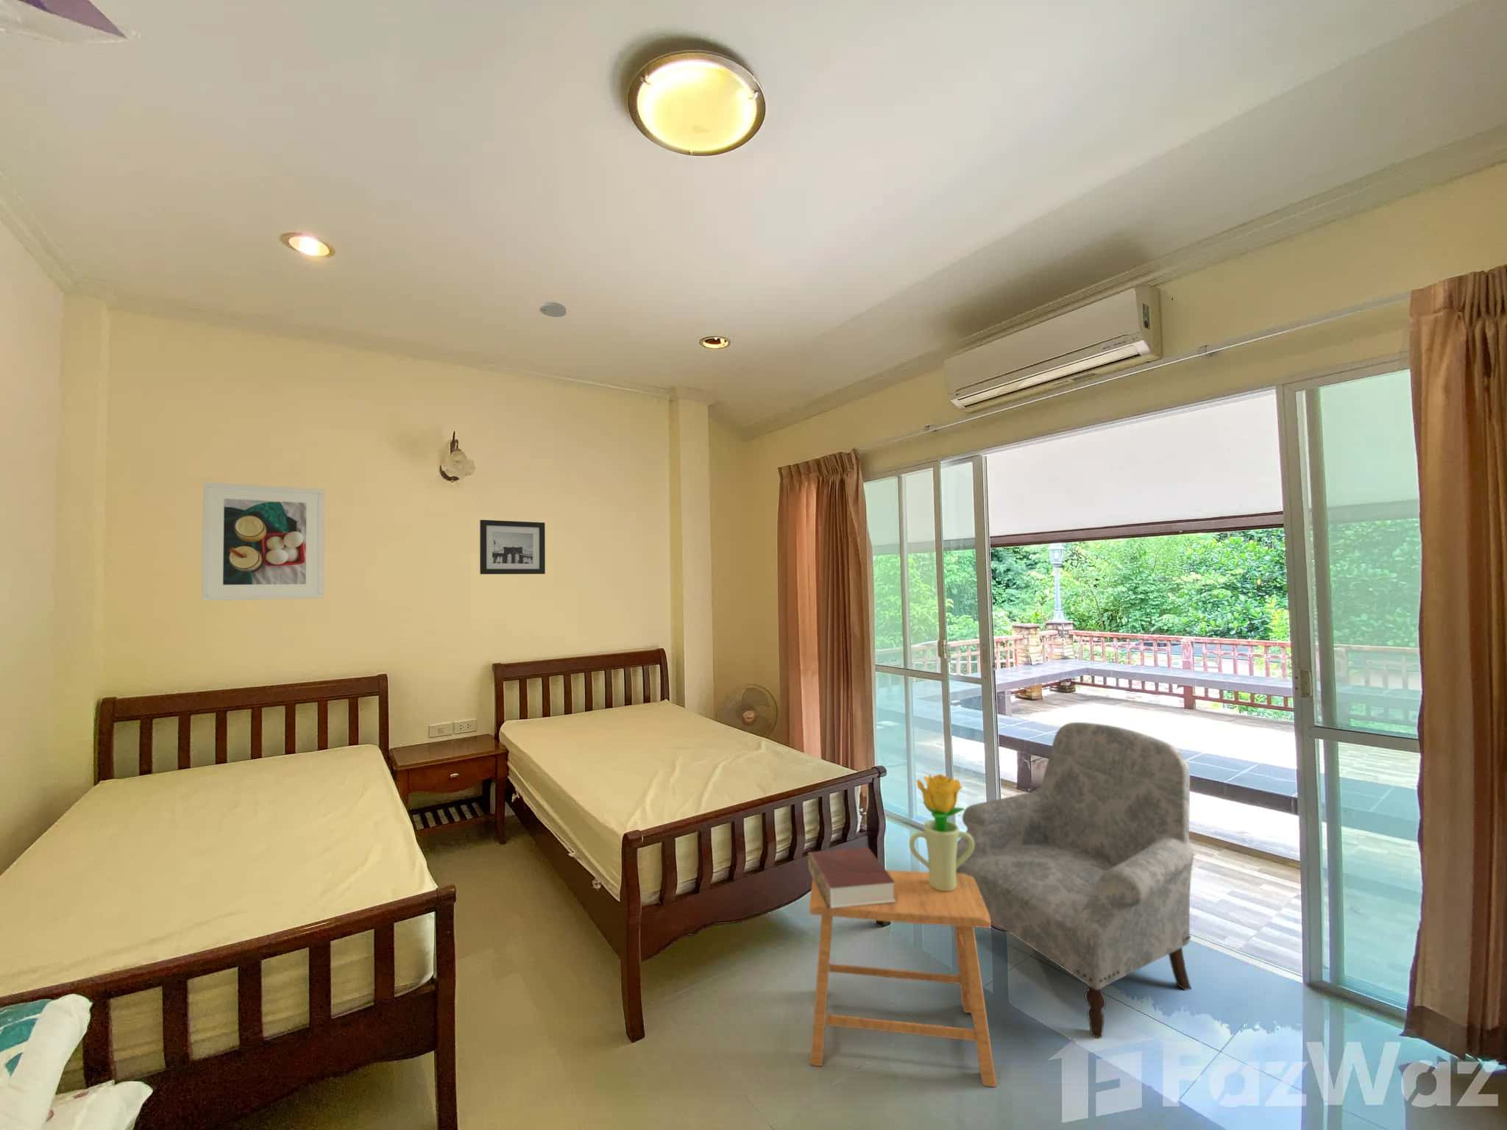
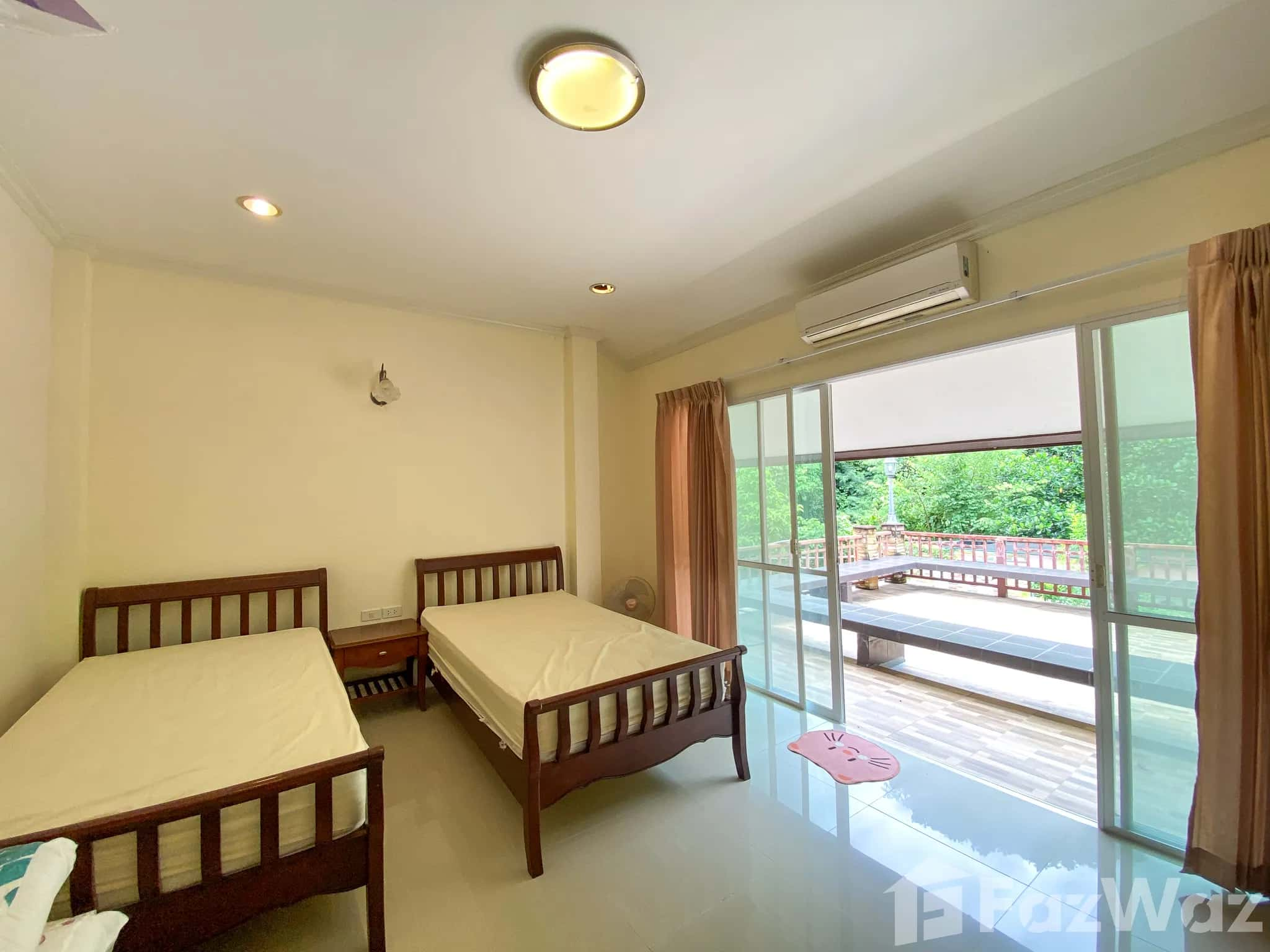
- wall art (513, 547)
- smoke detector (553, 309)
- book (850, 876)
- stool (896, 970)
- potted flower (941, 831)
- armchair (1073, 846)
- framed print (266, 542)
